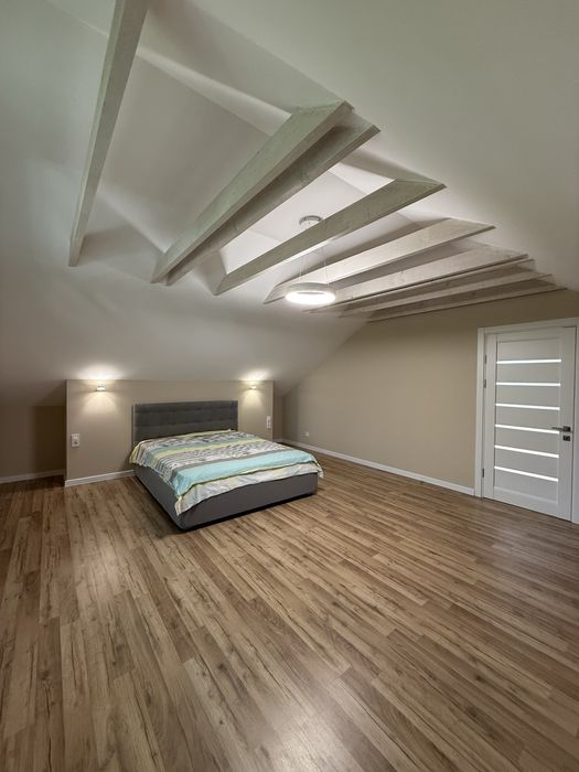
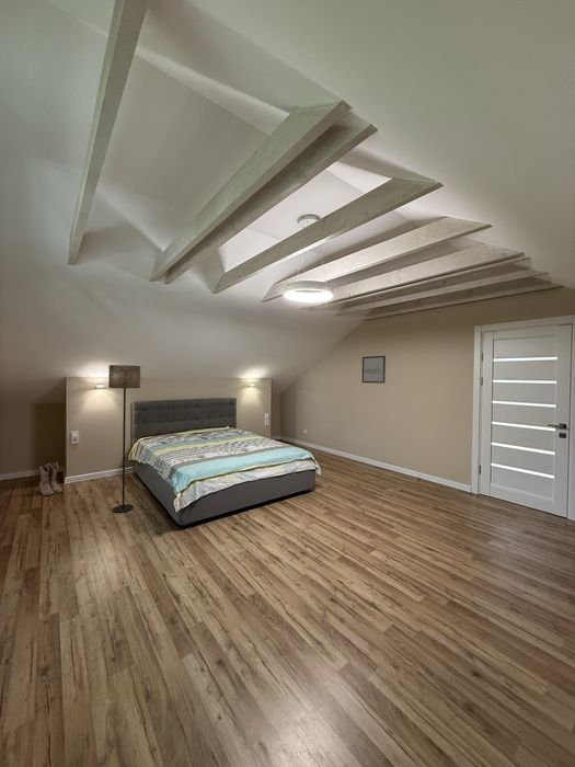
+ boots (50, 478)
+ floor lamp (124, 437)
+ wall art (372, 369)
